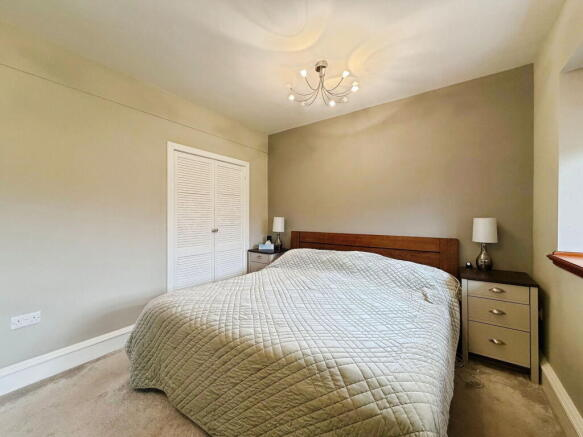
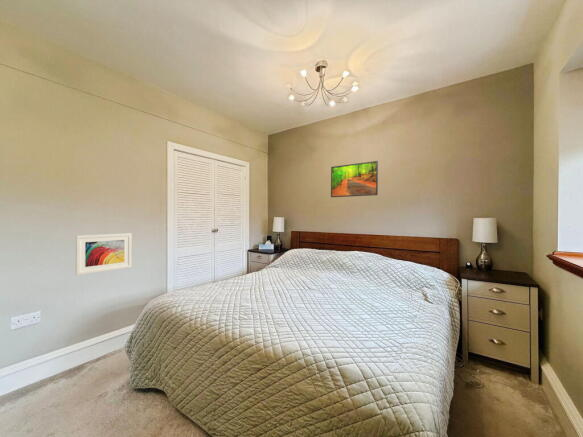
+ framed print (105, 252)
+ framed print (353, 180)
